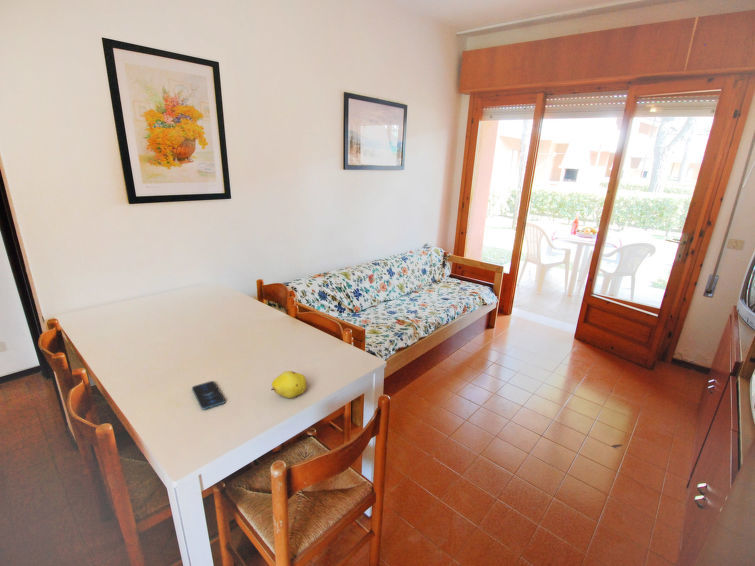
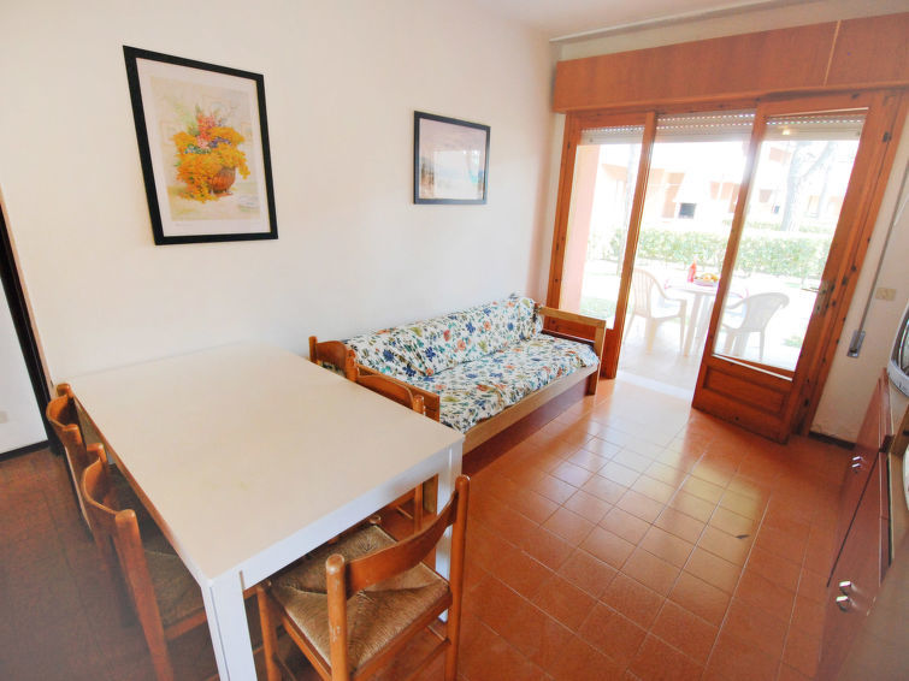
- fruit (288, 384)
- smartphone (208, 394)
